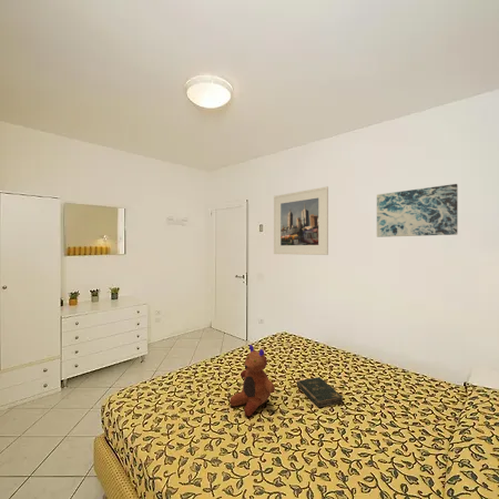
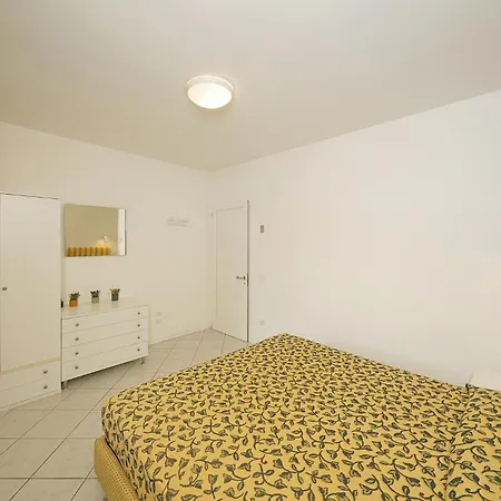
- toy (251, 376)
- bible (318, 390)
- wall art (414, 213)
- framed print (298, 223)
